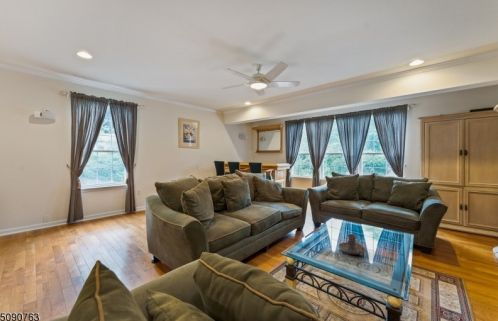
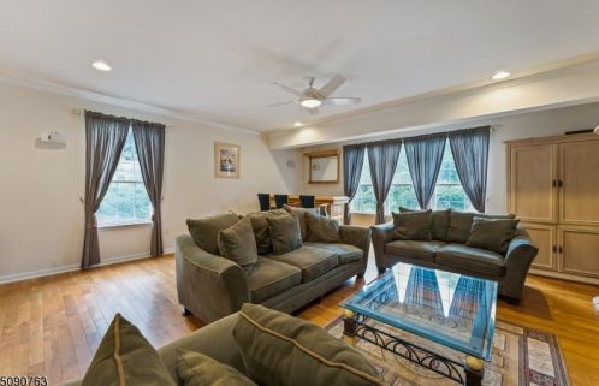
- candle holder (353, 244)
